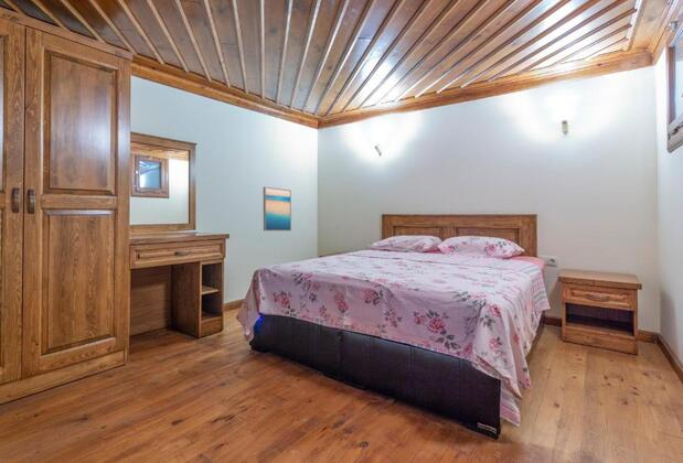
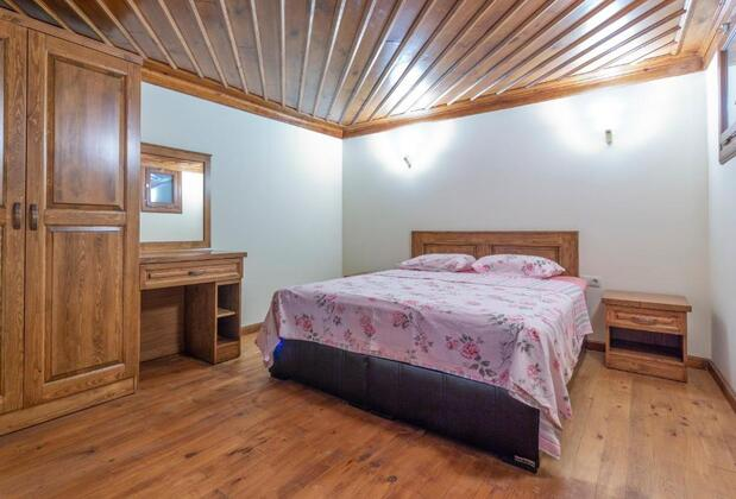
- wall art (277, 209)
